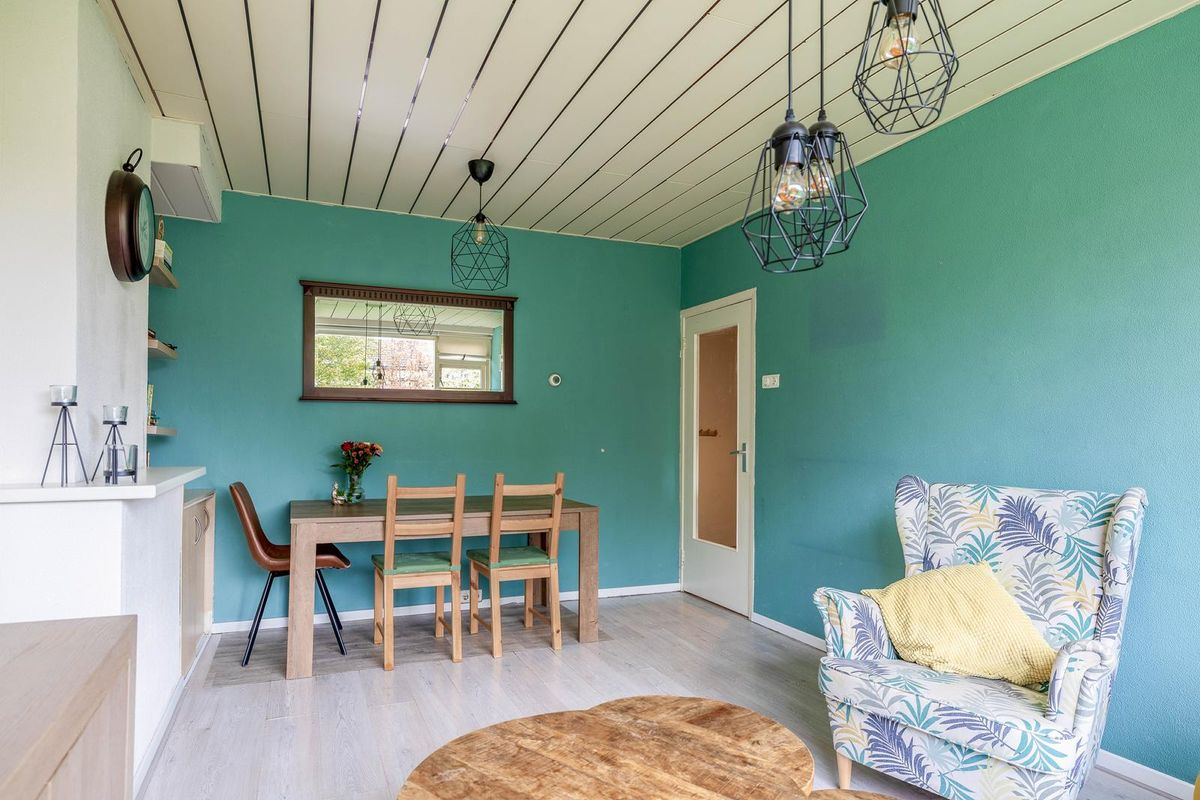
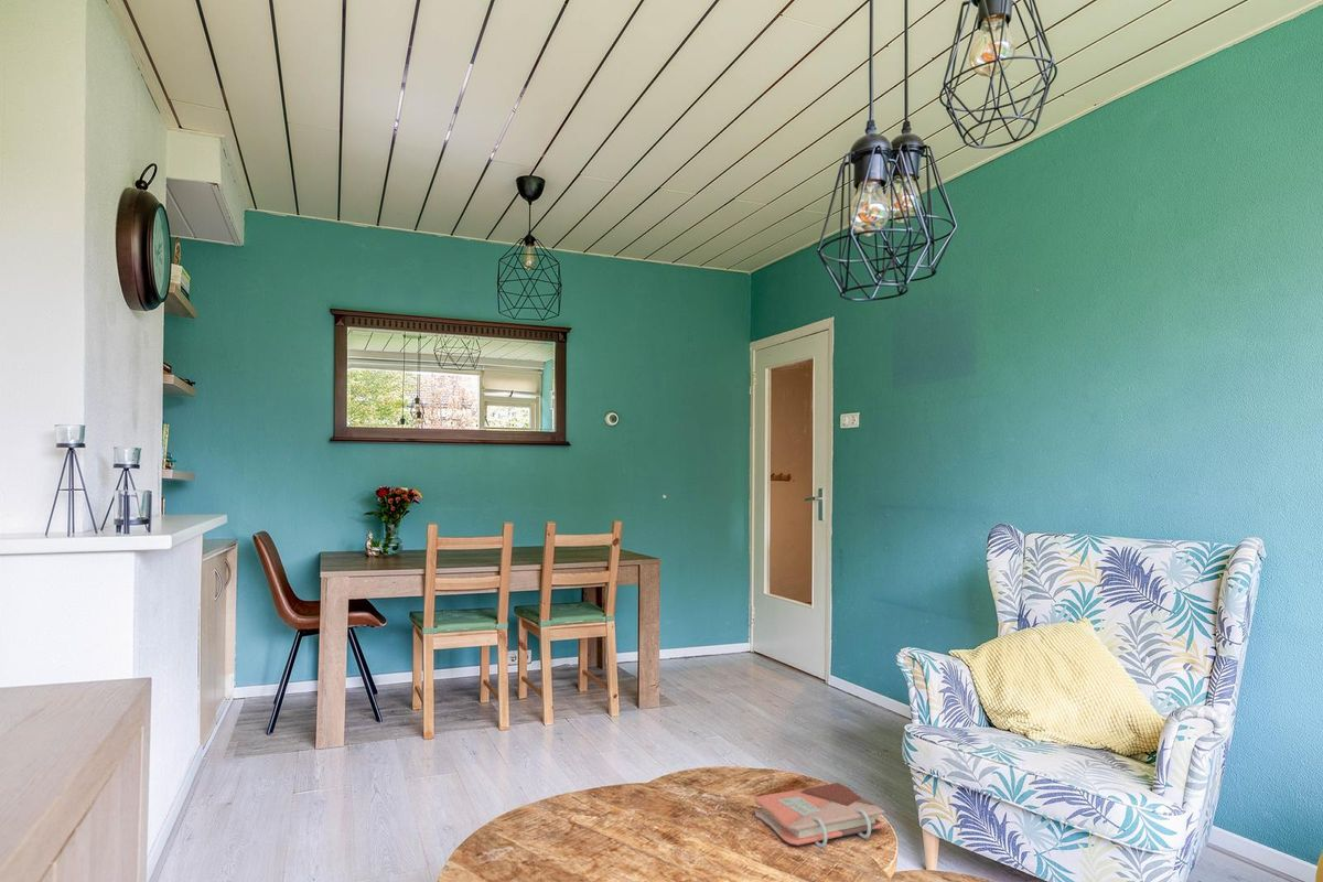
+ phonebook (818, 808)
